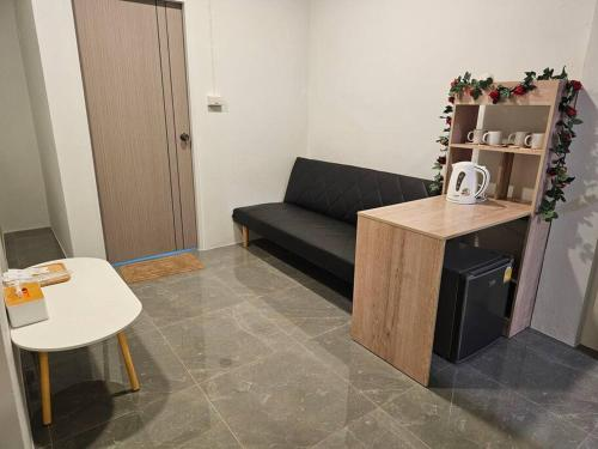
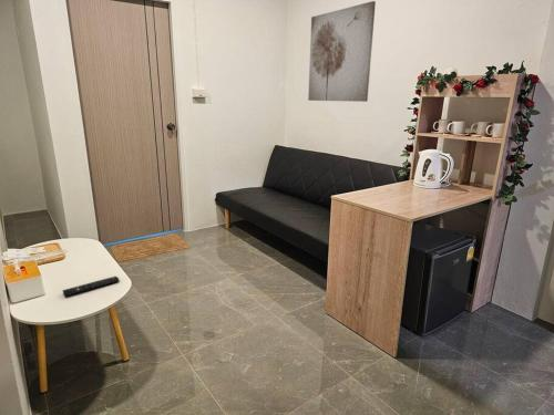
+ remote control (92, 286)
+ wall art (337, 56)
